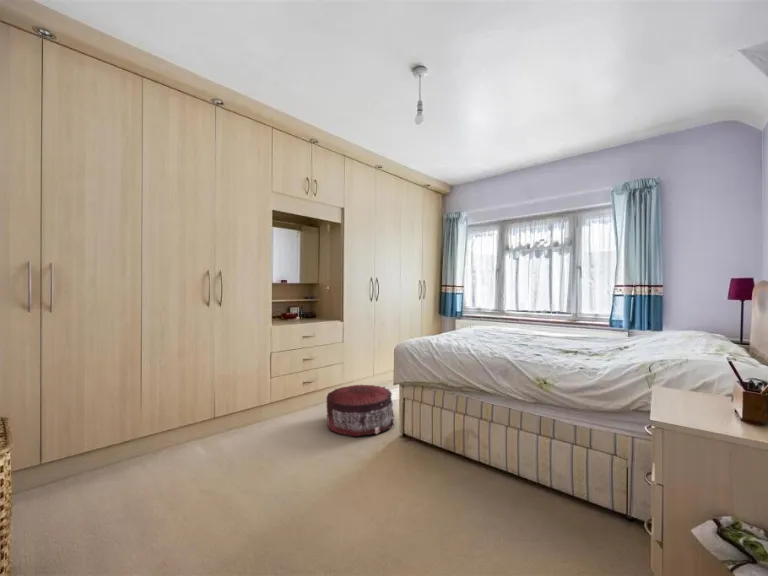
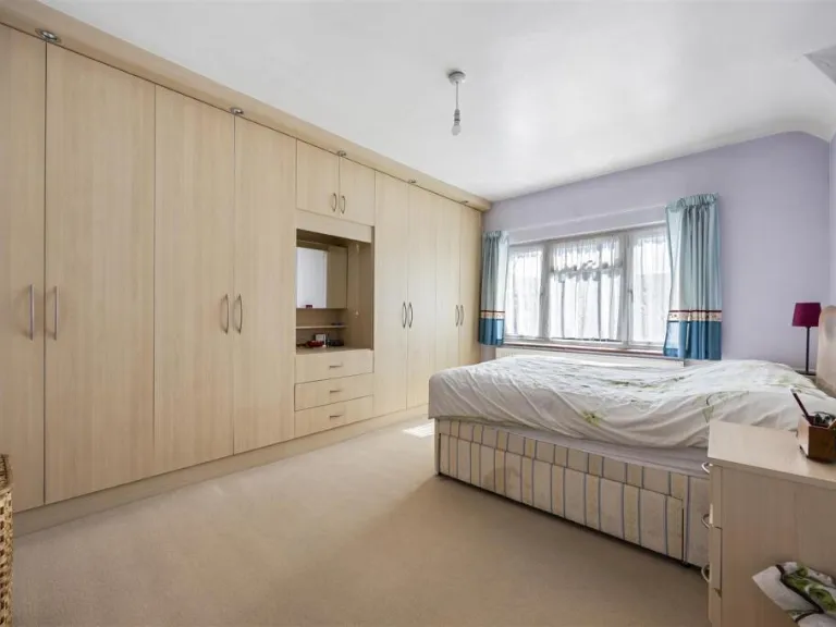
- pouf (360, 406)
